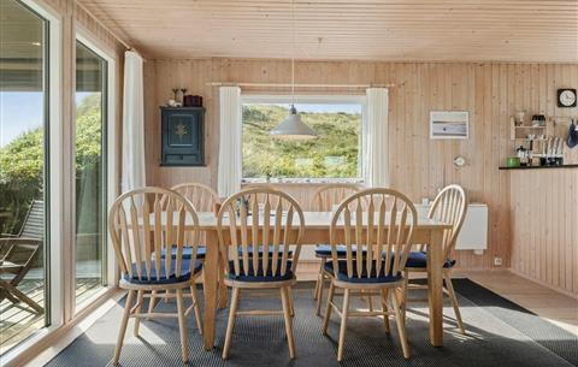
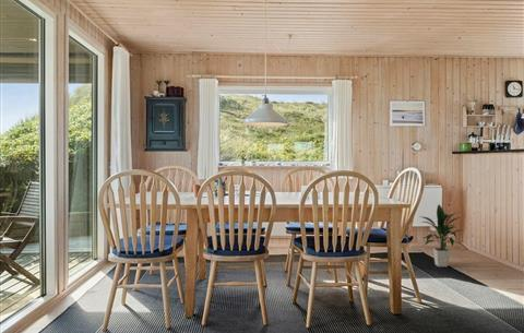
+ indoor plant (443, 235)
